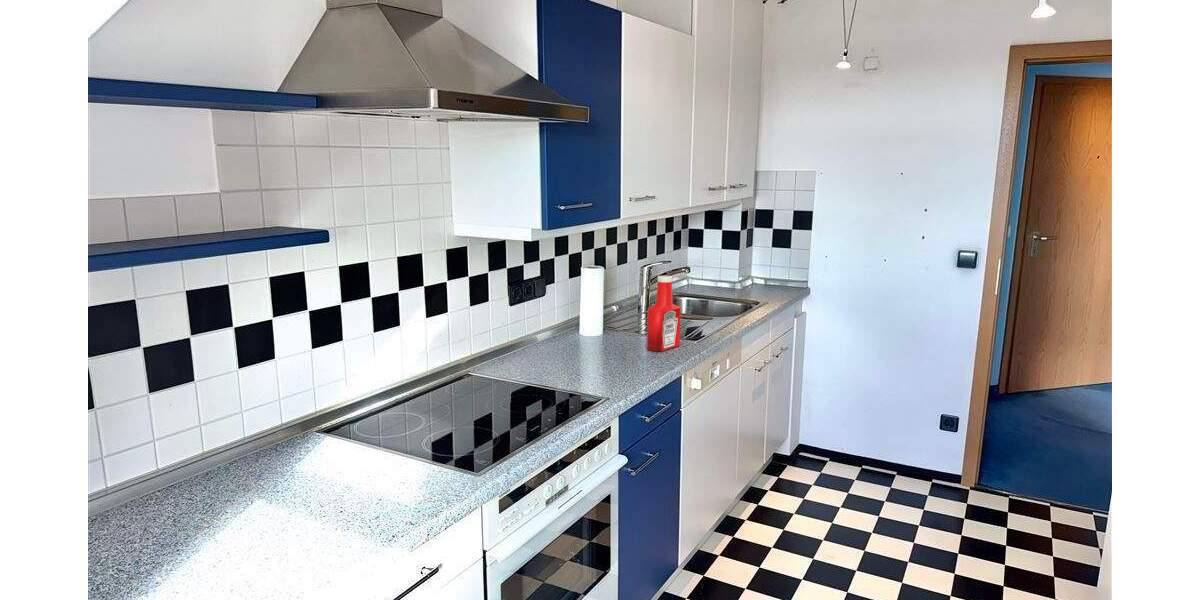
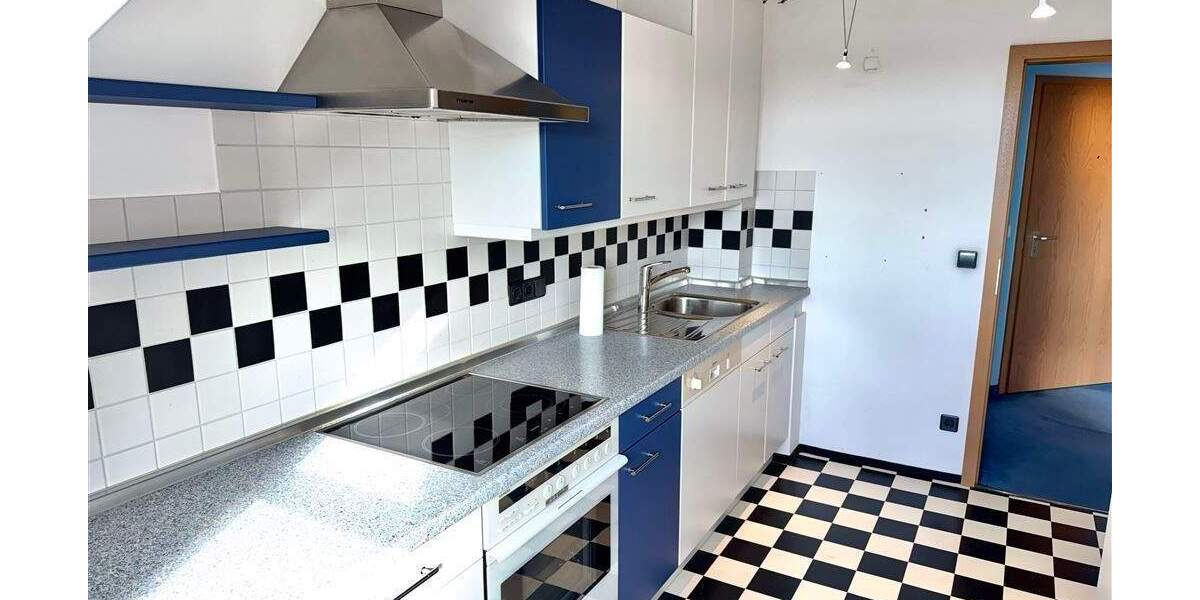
- soap bottle (664, 312)
